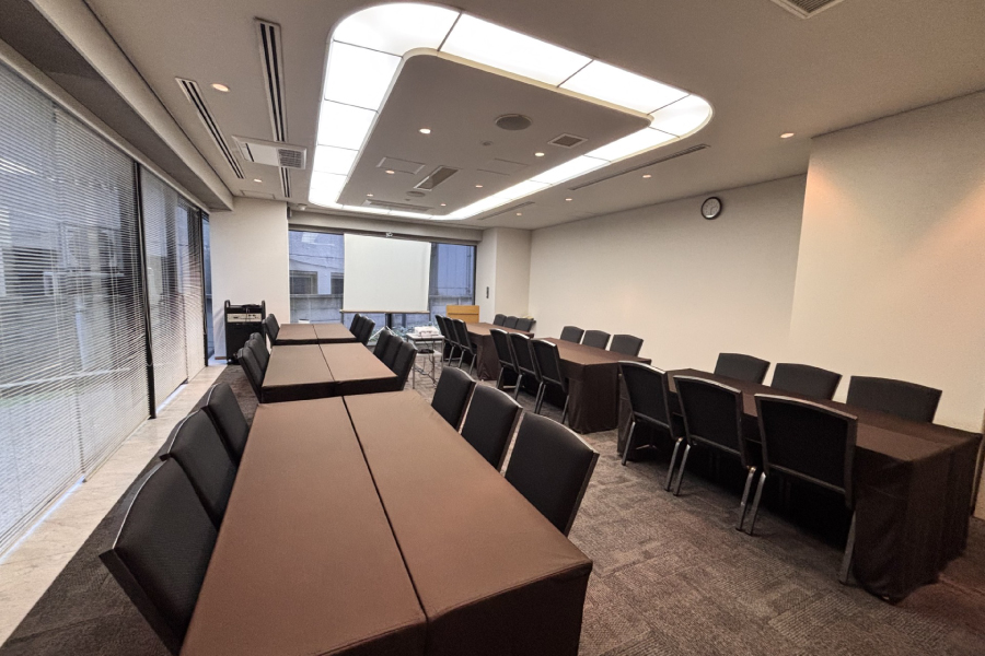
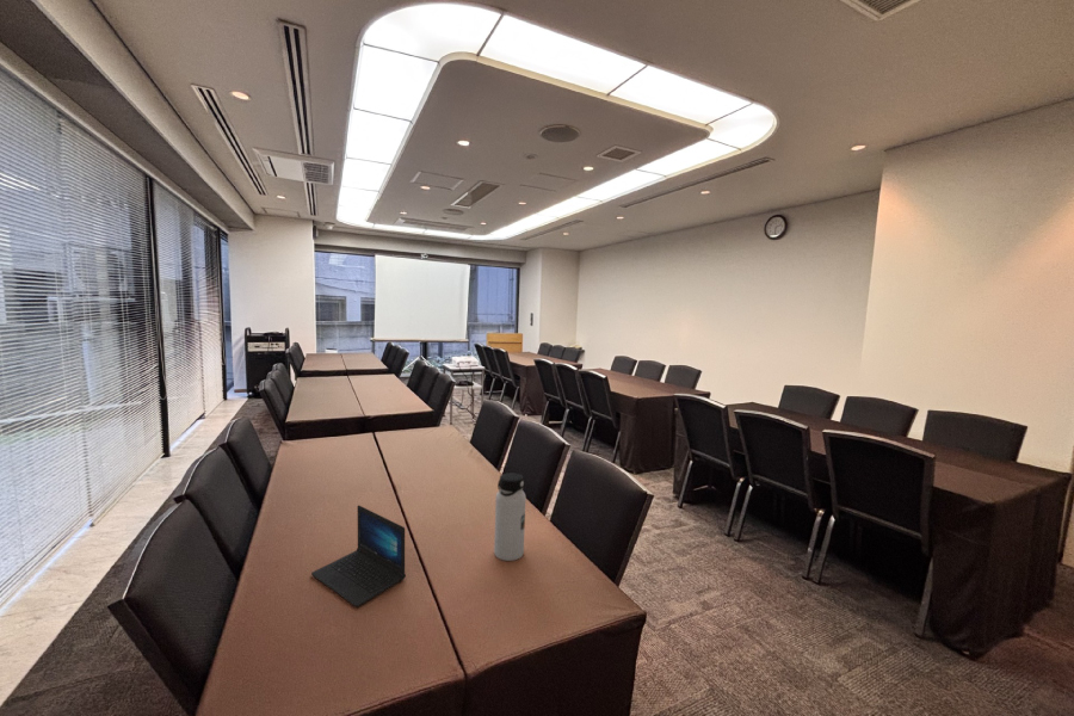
+ water bottle (510, 514)
+ laptop (358, 550)
